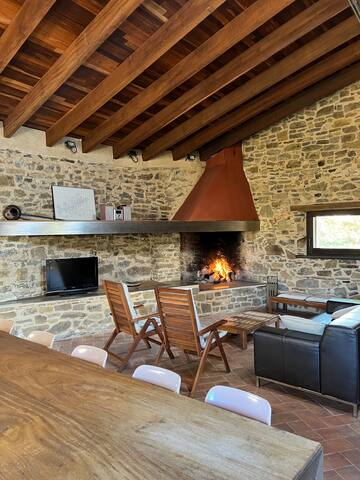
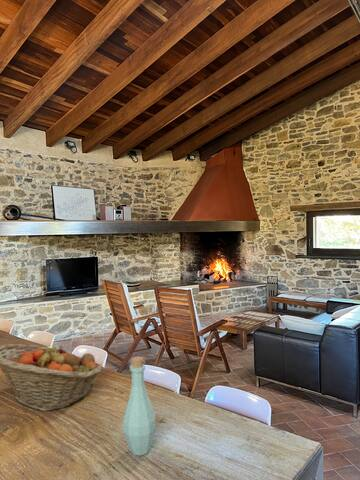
+ fruit basket (47, 368)
+ bottle (138, 404)
